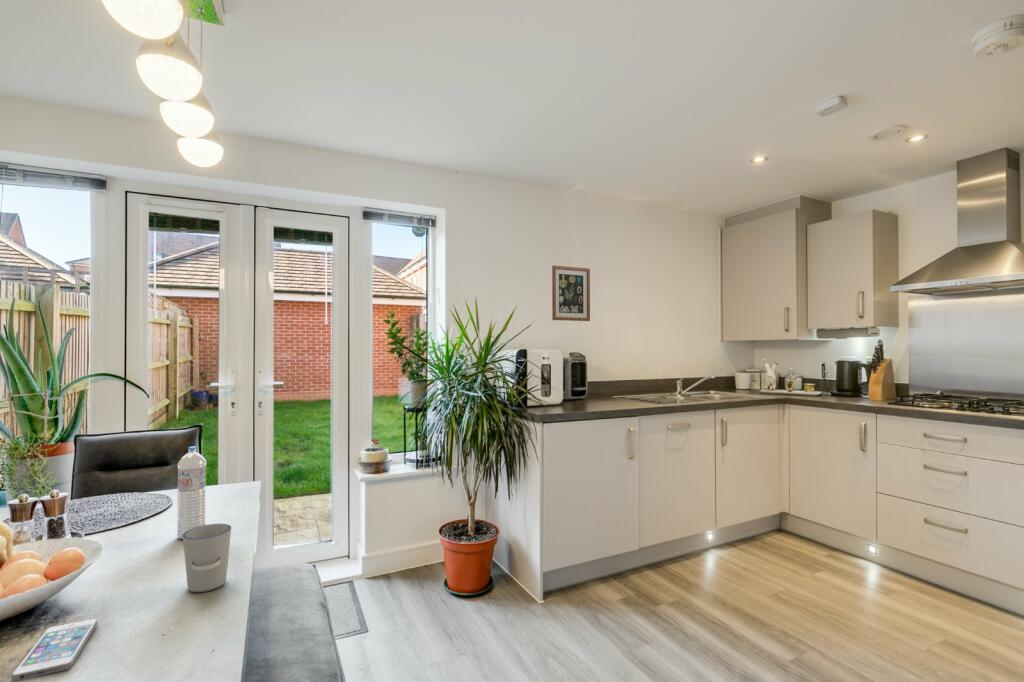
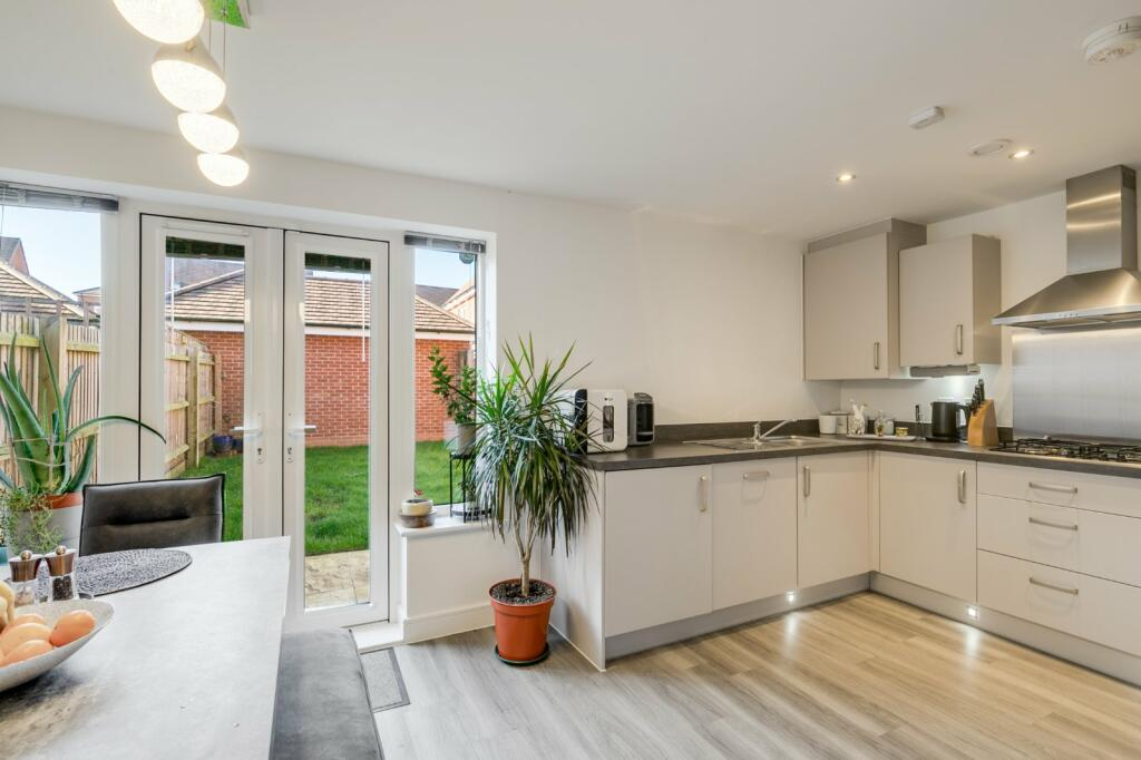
- wall art (571, 293)
- smartphone (58, 646)
- water bottle (191, 491)
- cup (206, 559)
